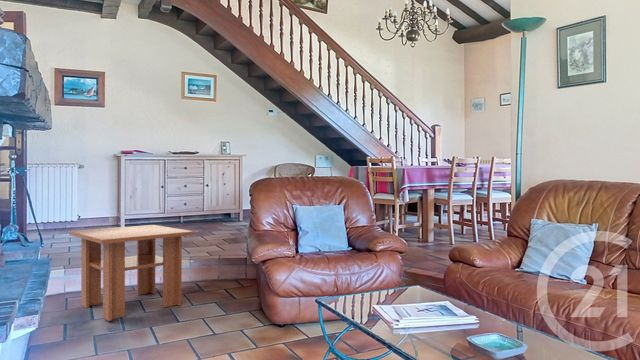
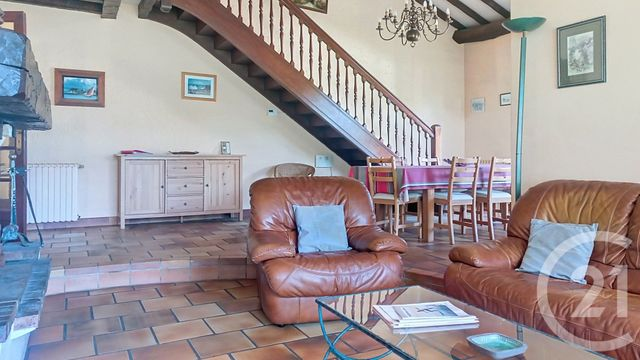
- coffee table (131, 268)
